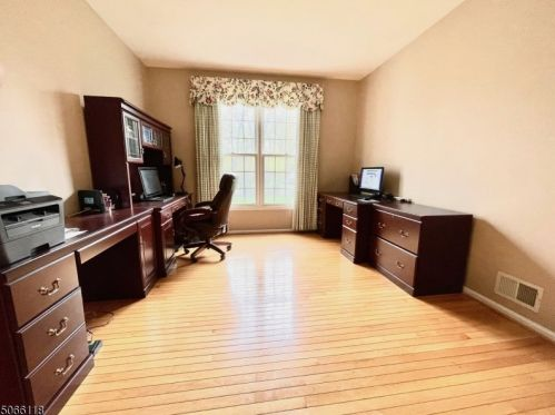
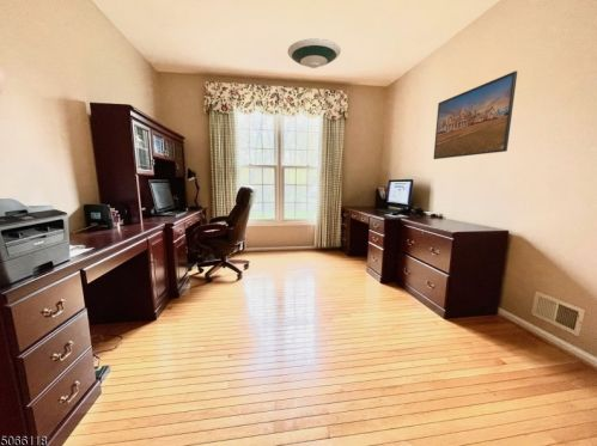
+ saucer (313, 59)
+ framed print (467, 123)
